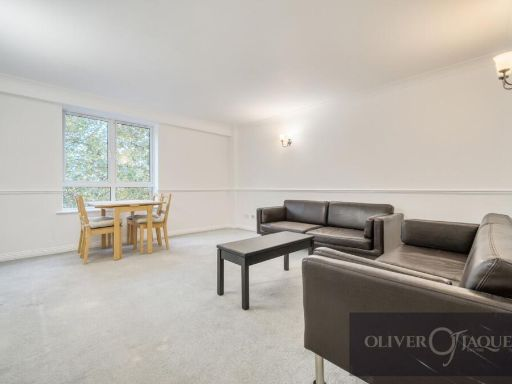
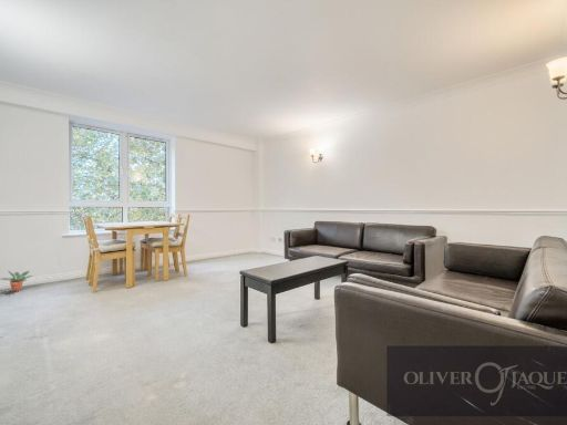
+ potted plant (17, 279)
